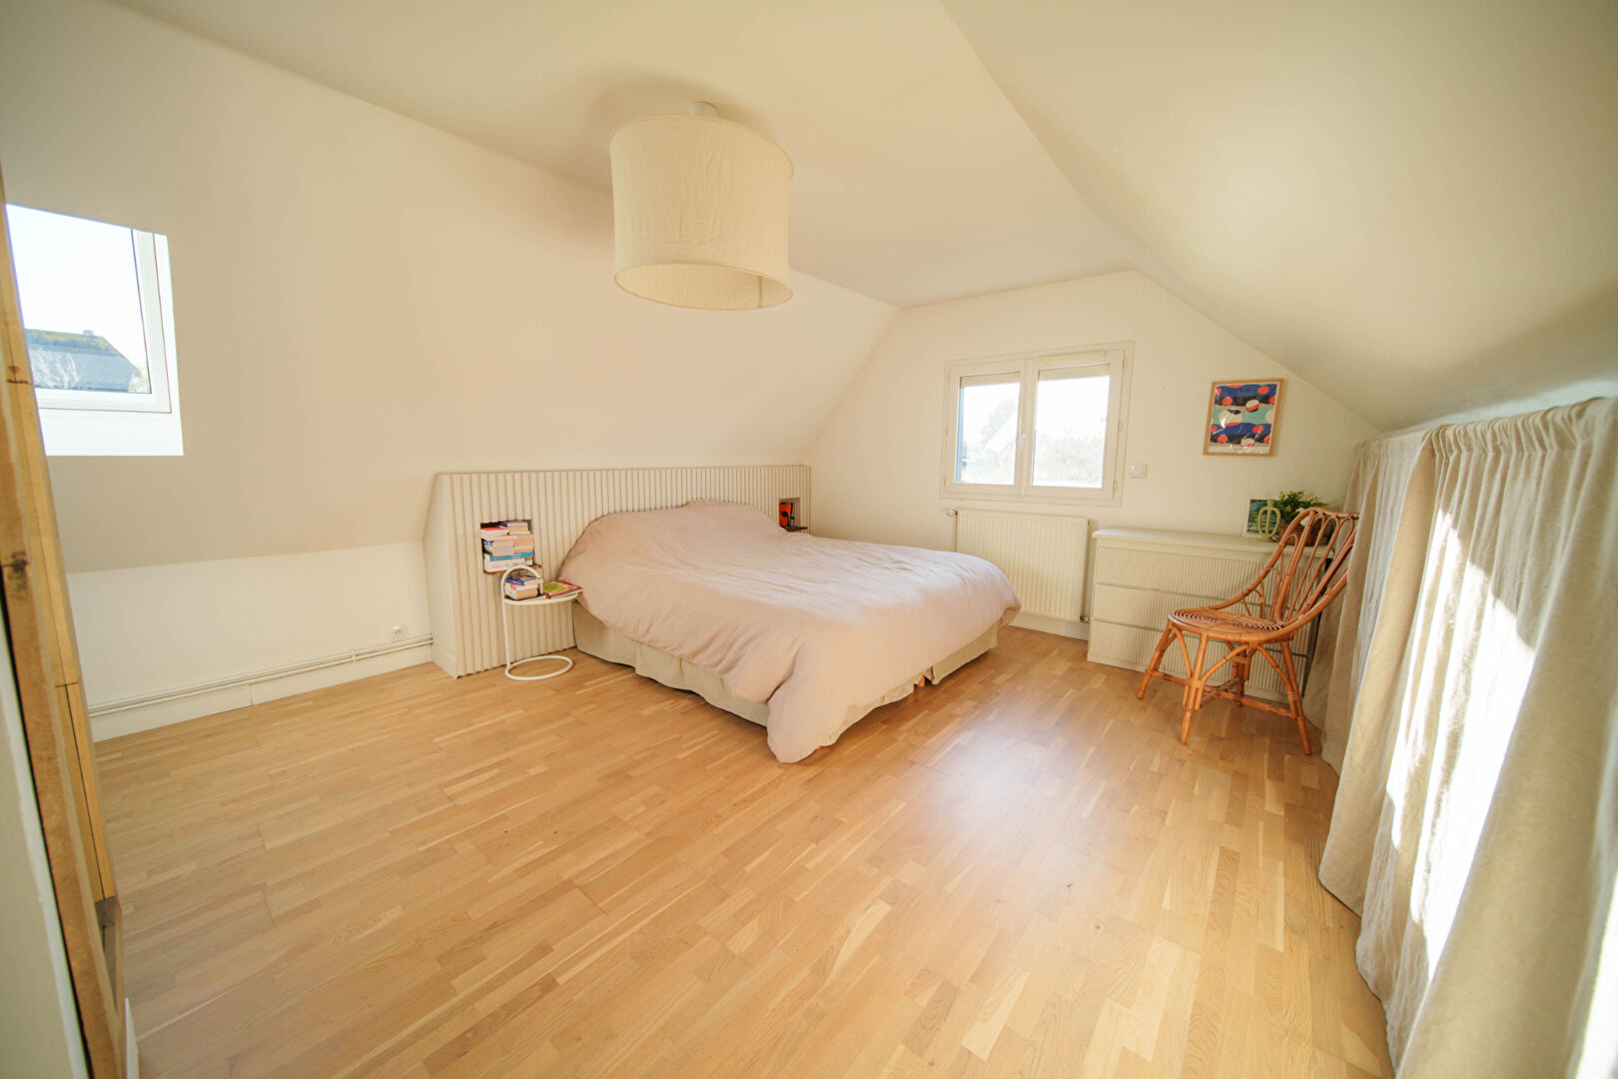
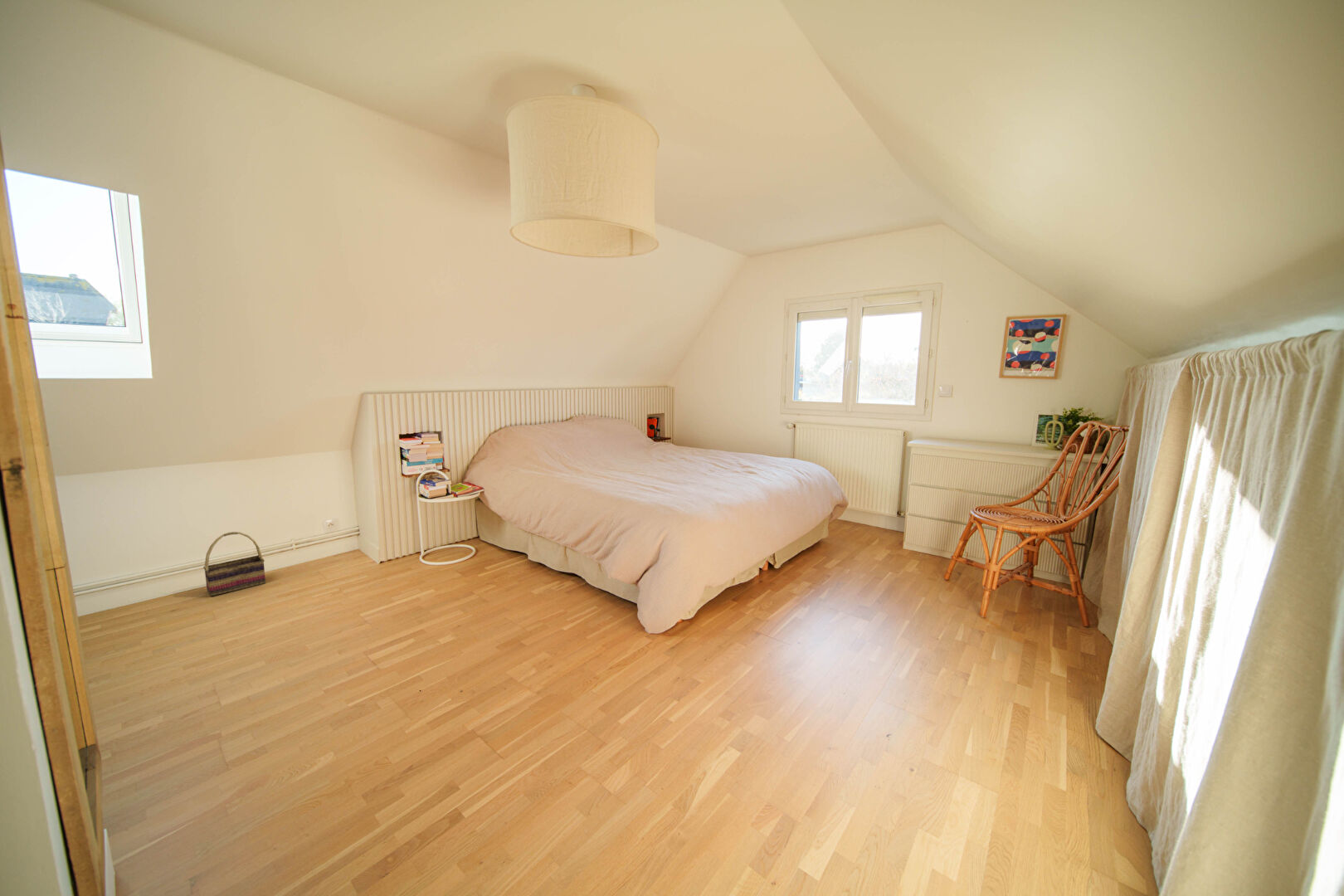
+ basket (234, 560)
